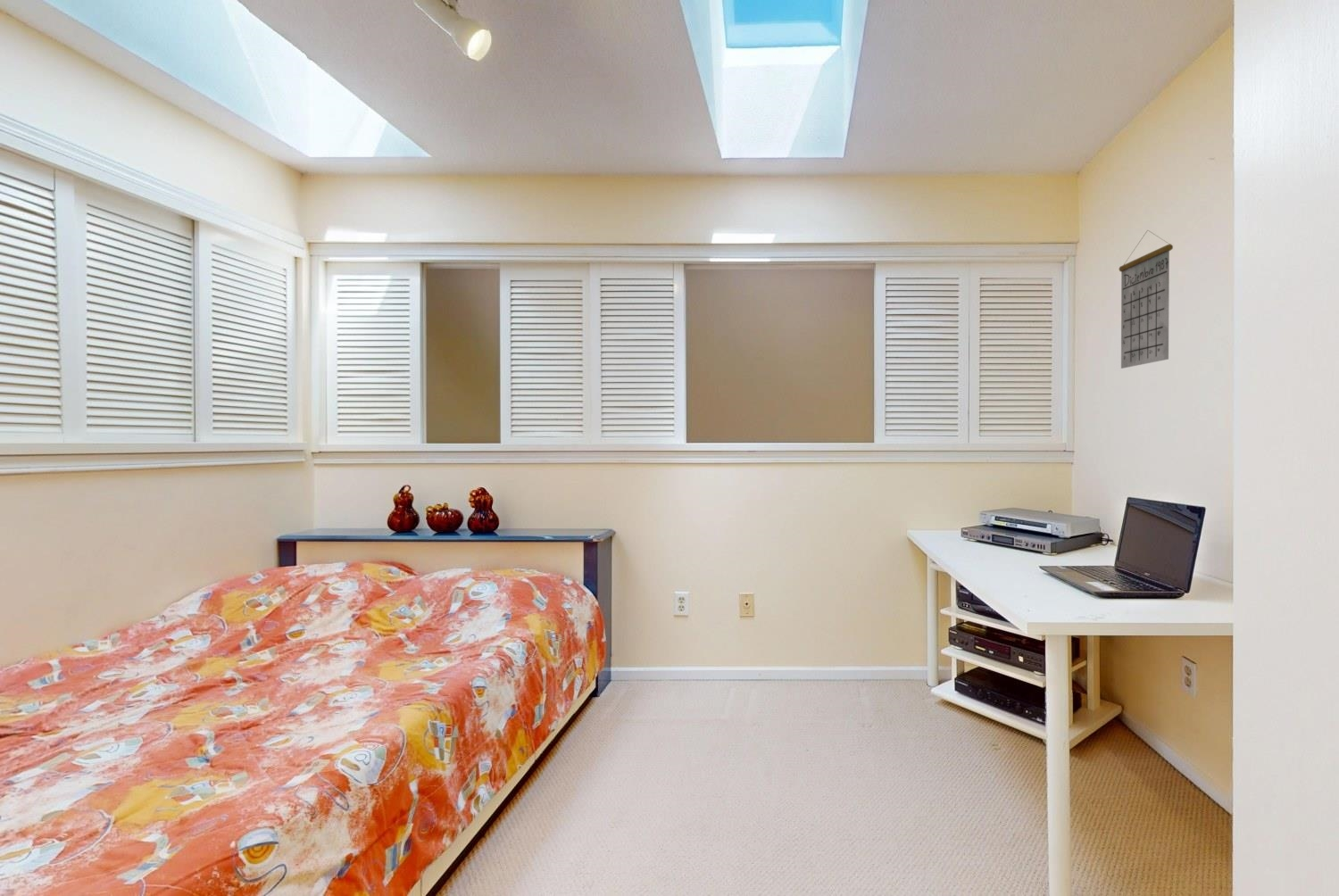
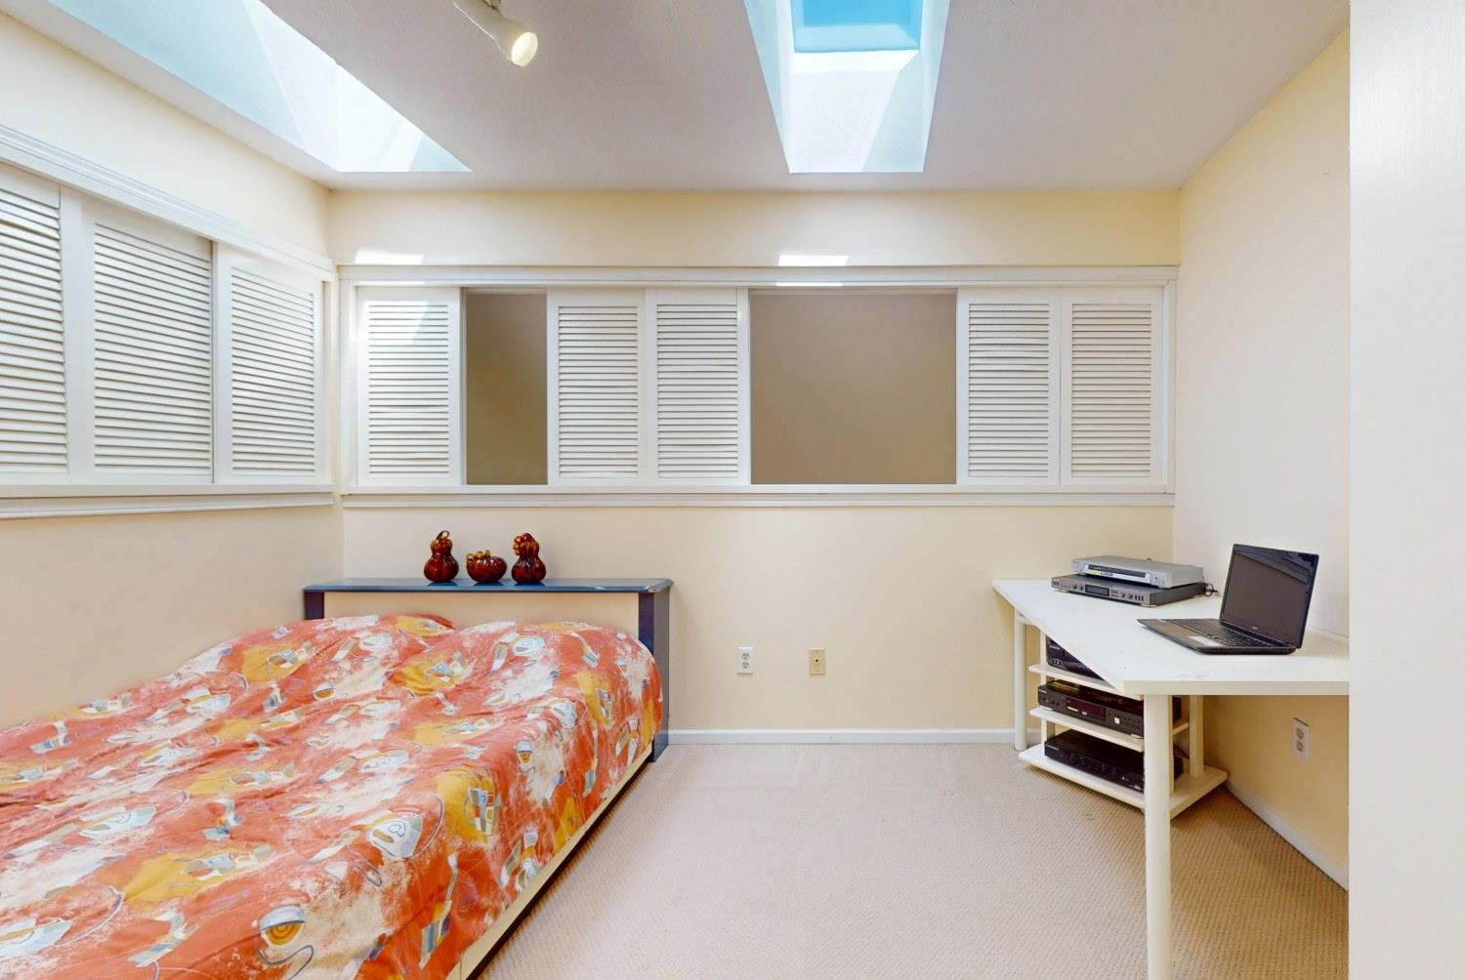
- calendar (1144, 296)
